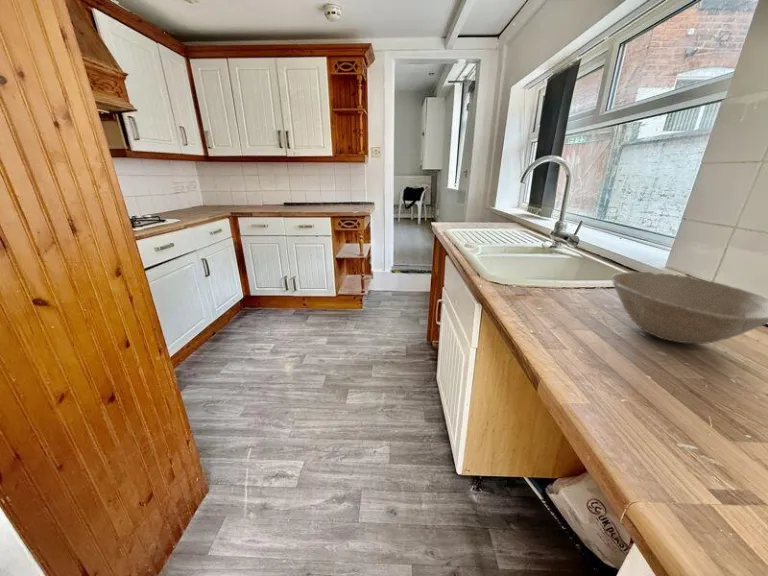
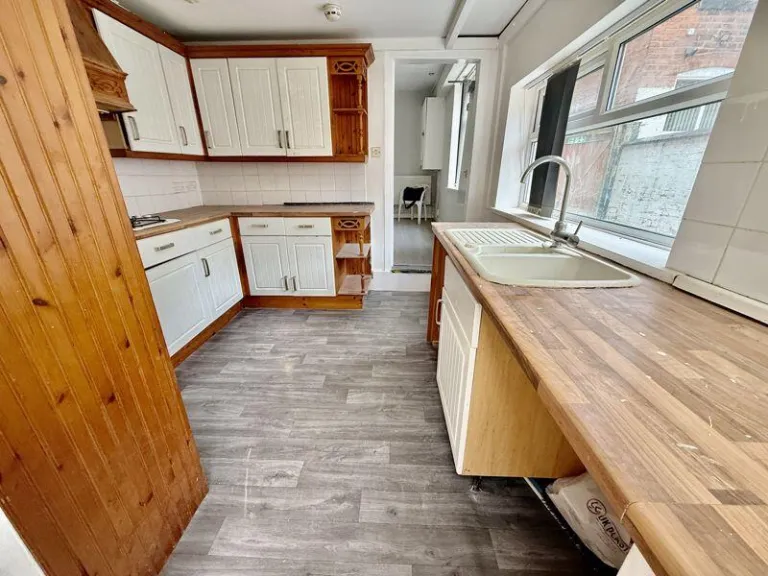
- bowl (677, 312)
